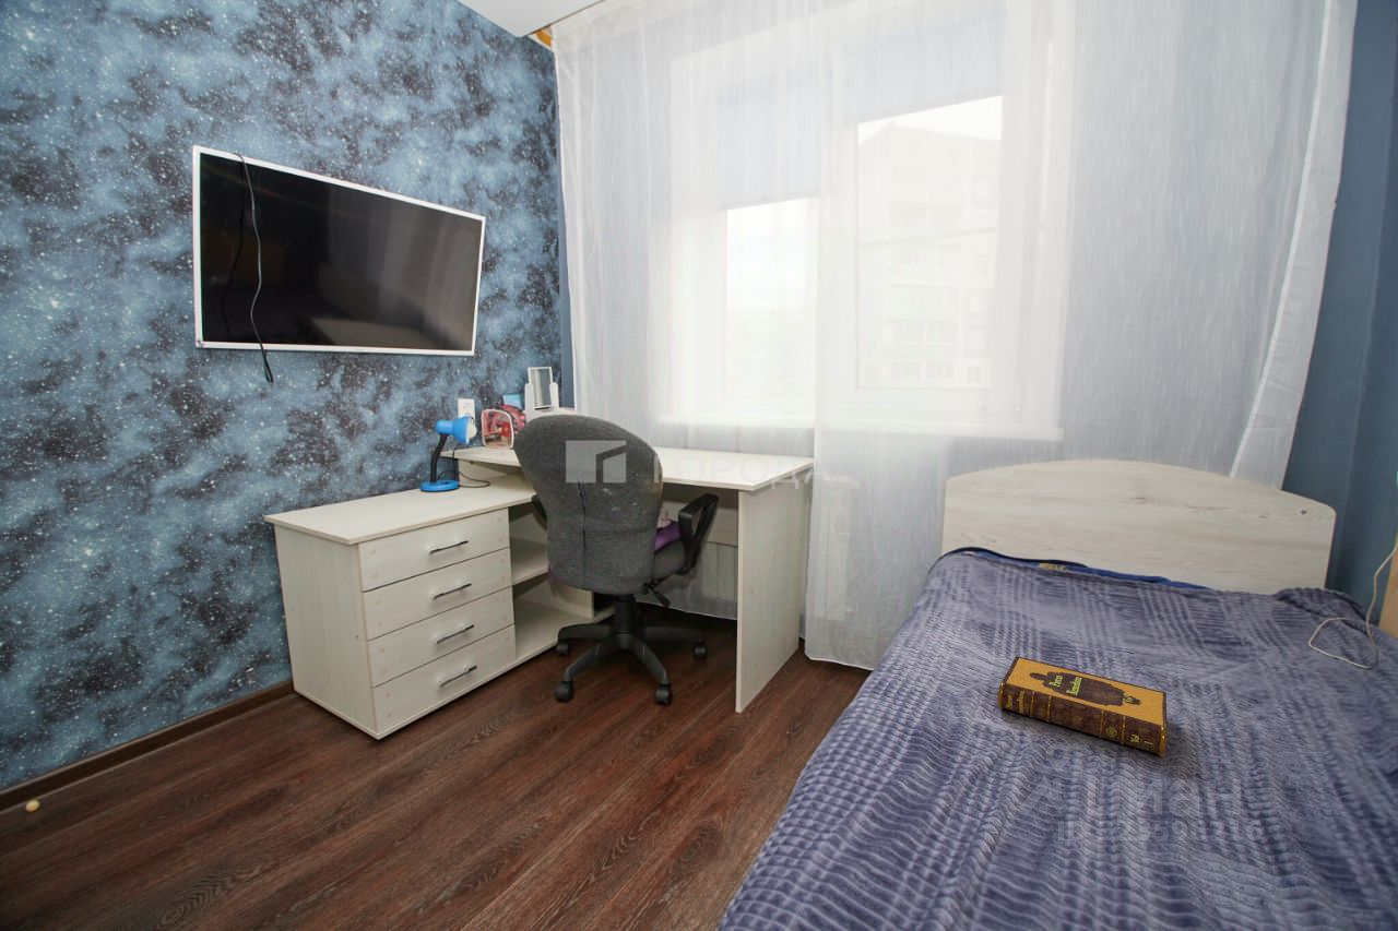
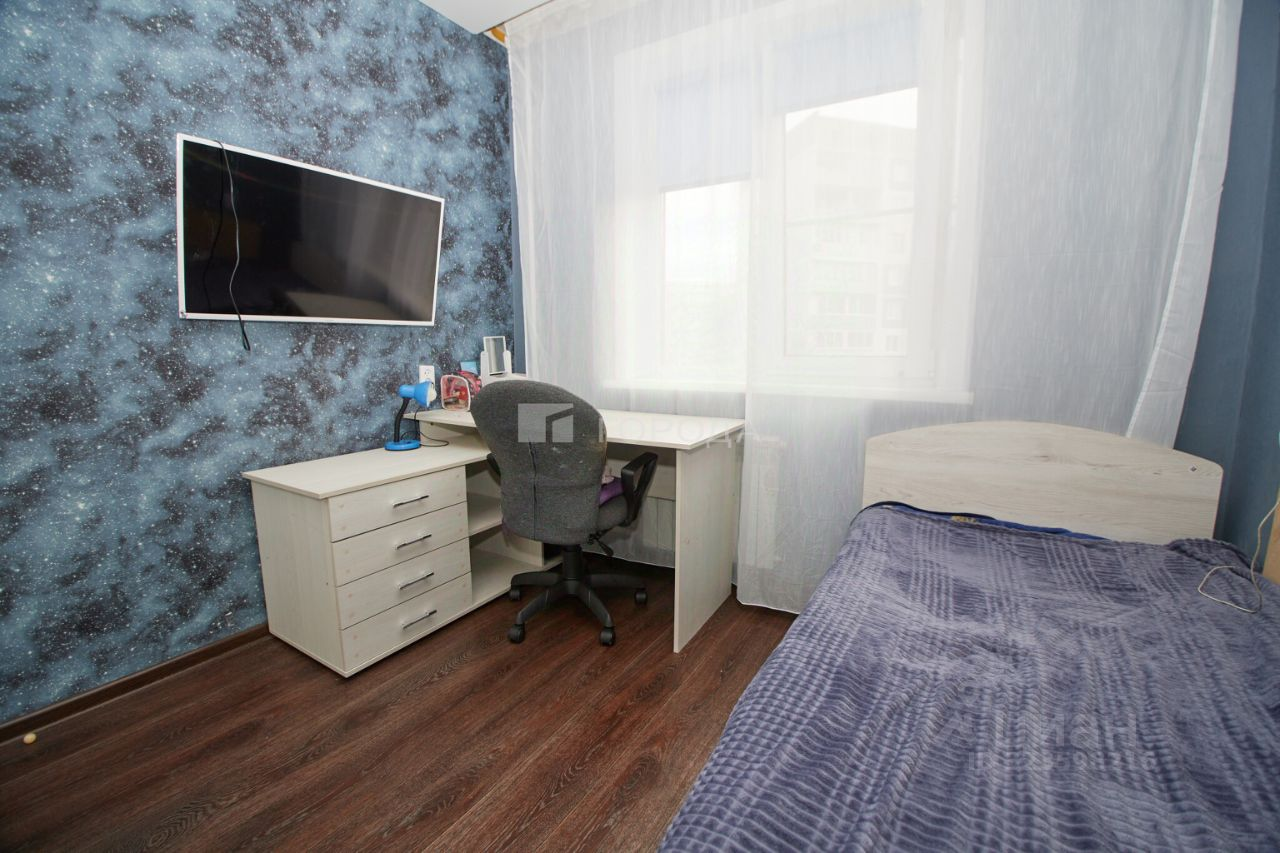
- hardback book (1080, 701)
